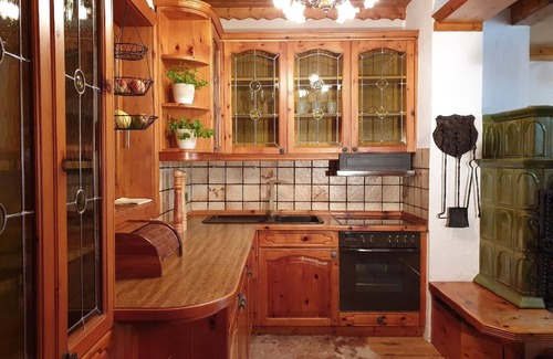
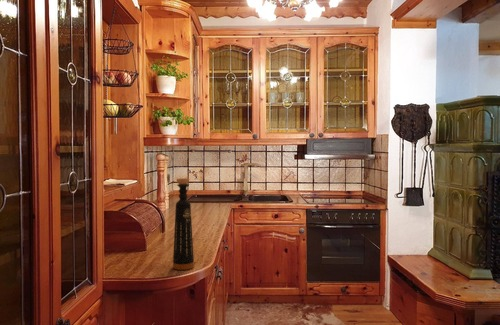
+ bottle (183, 223)
